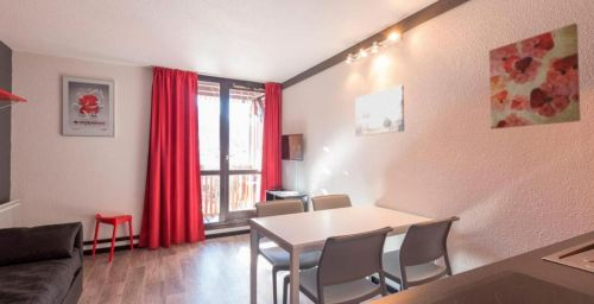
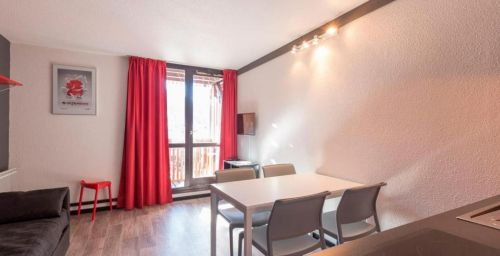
- wall art (377, 113)
- wall art (529, 82)
